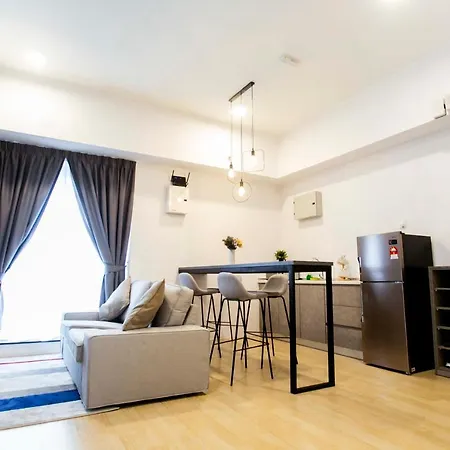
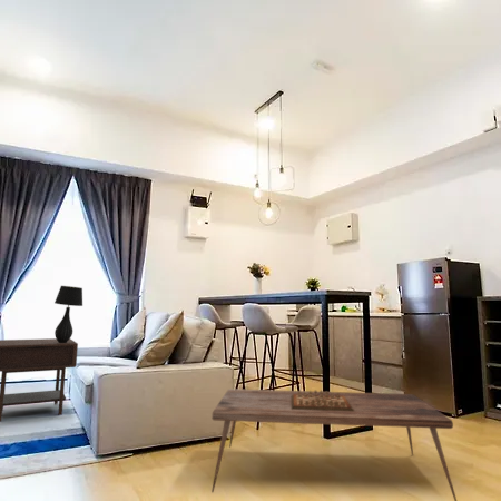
+ coffee table (324, 423)
+ table lamp (65, 314)
+ side table (32, 371)
